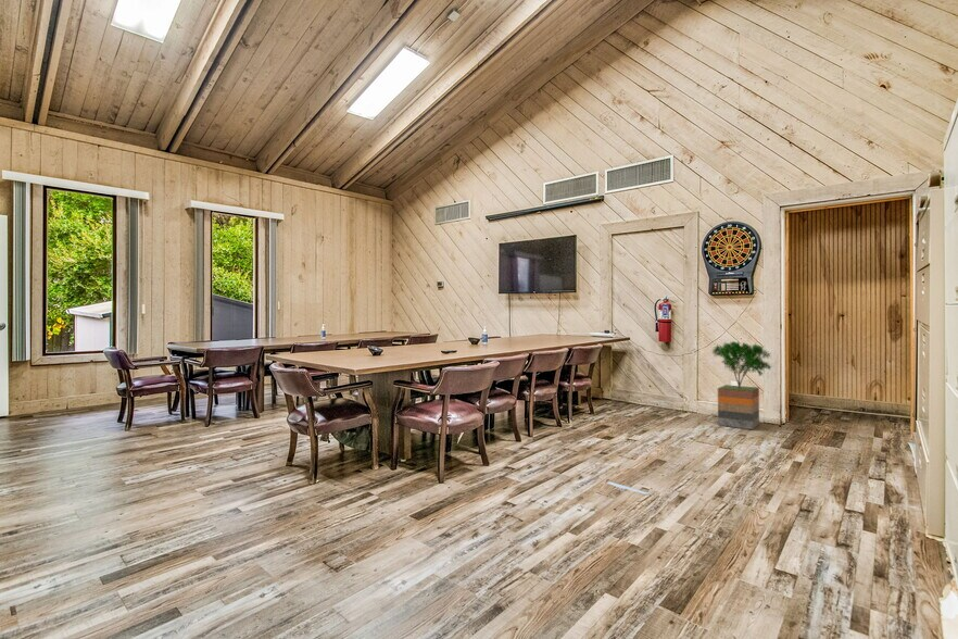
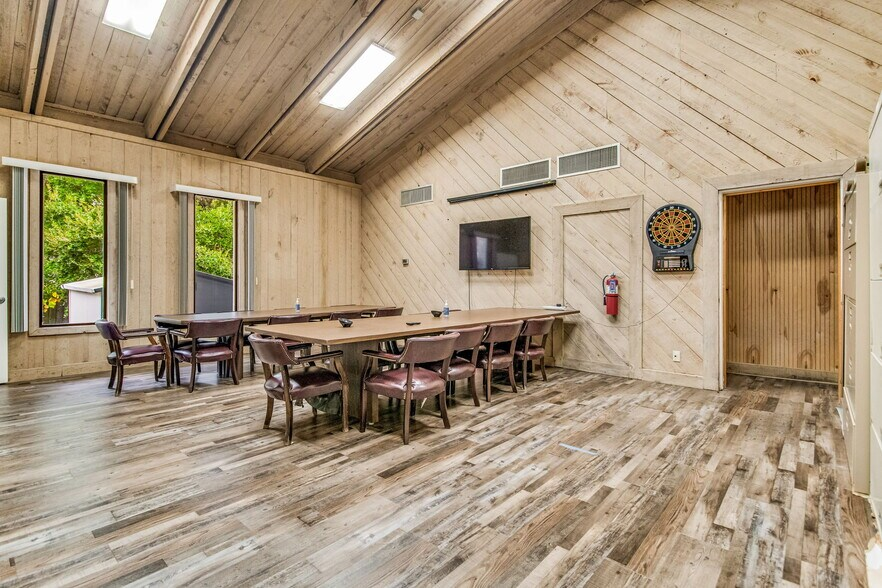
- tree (740, 383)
